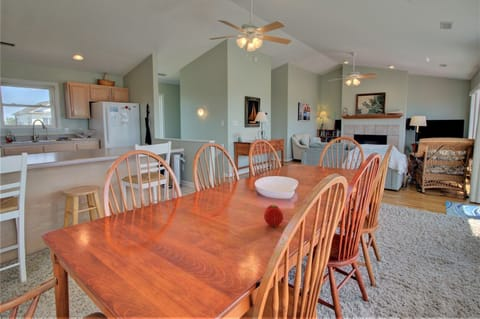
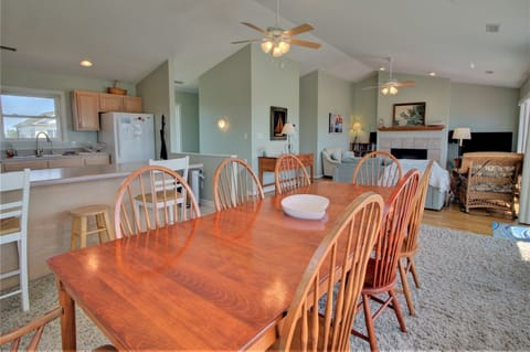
- fruit (273, 214)
